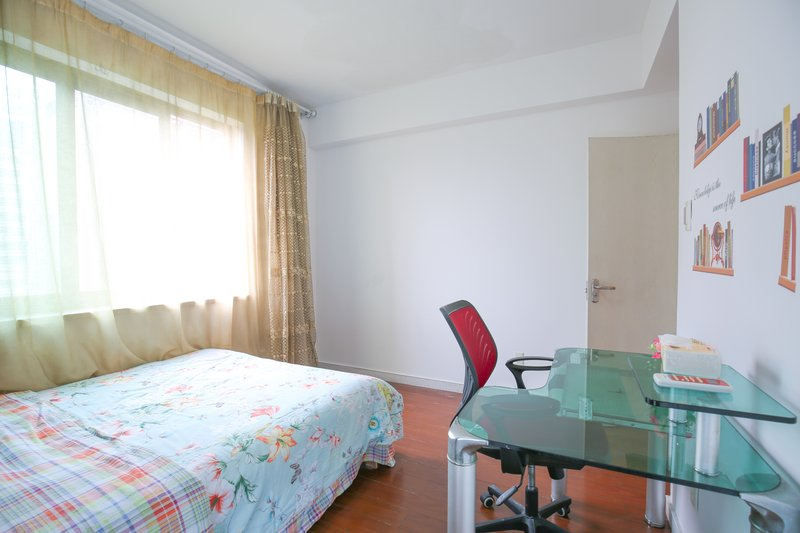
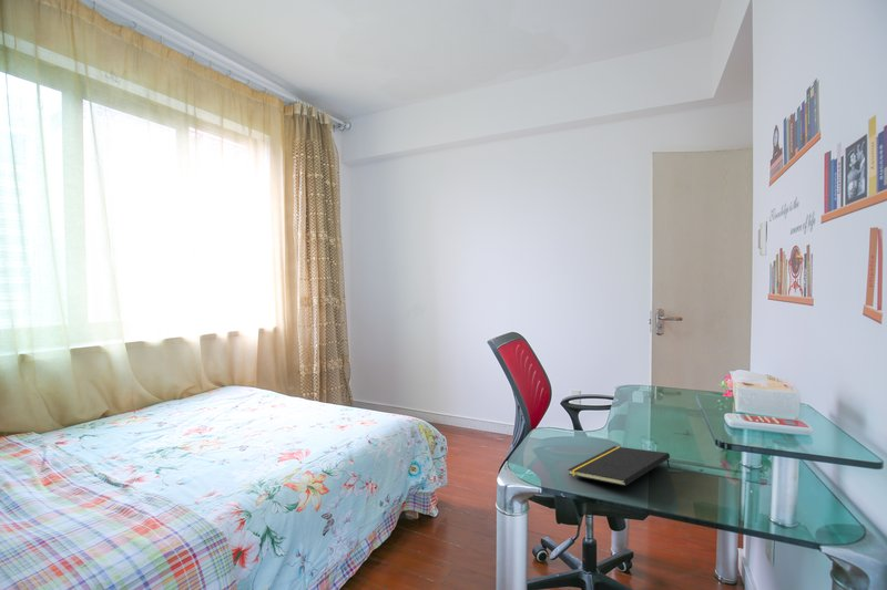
+ notepad (619, 464)
